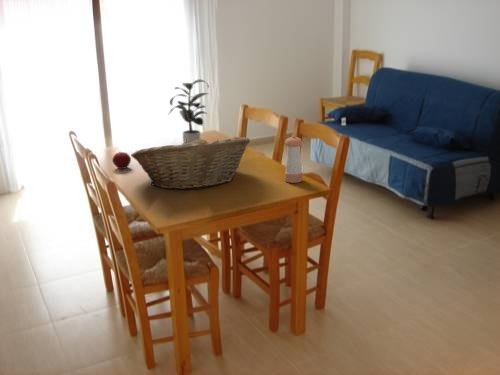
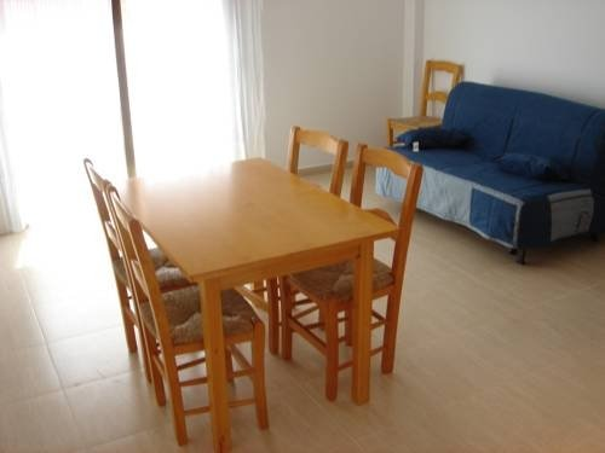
- fruit basket (192, 157)
- pepper shaker (293, 158)
- apple (121, 159)
- potted plant (185, 114)
